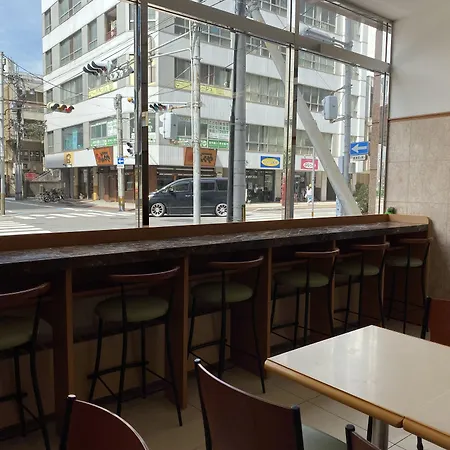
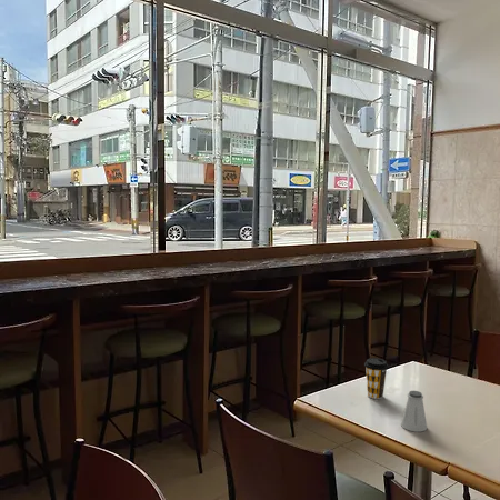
+ saltshaker (414, 409)
+ coffee cup (376, 378)
